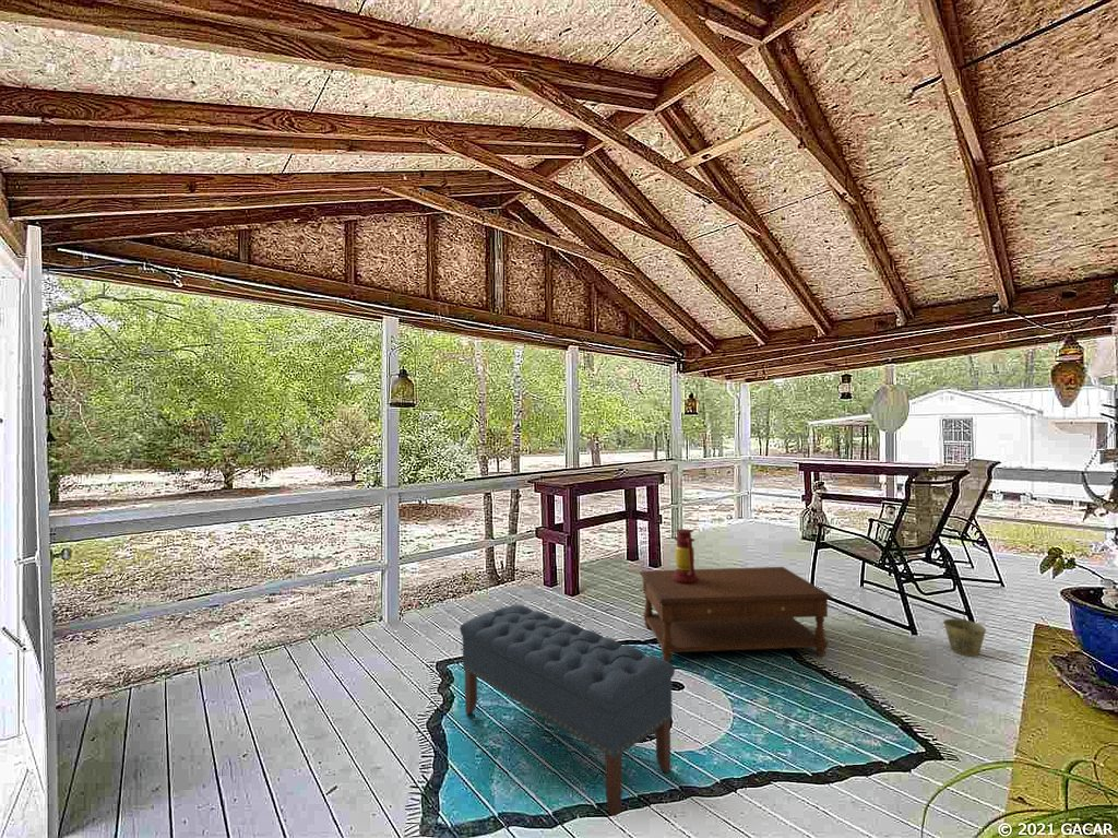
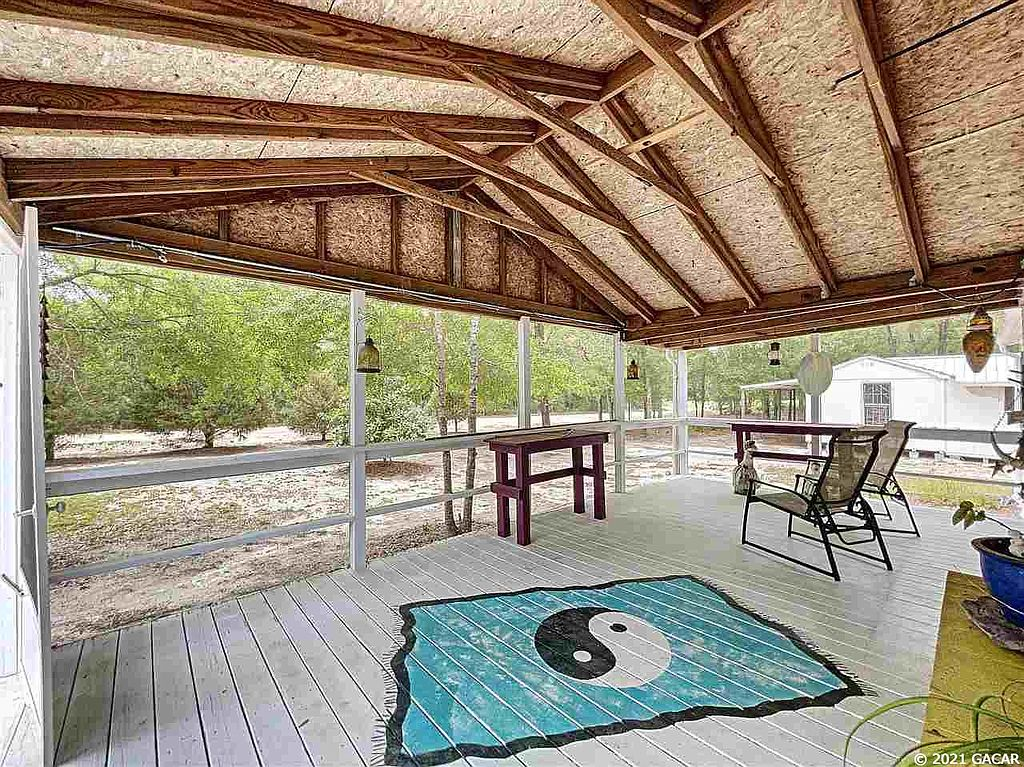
- coffee table (728, 611)
- bucket (964, 628)
- lantern (685, 554)
- bench (557, 687)
